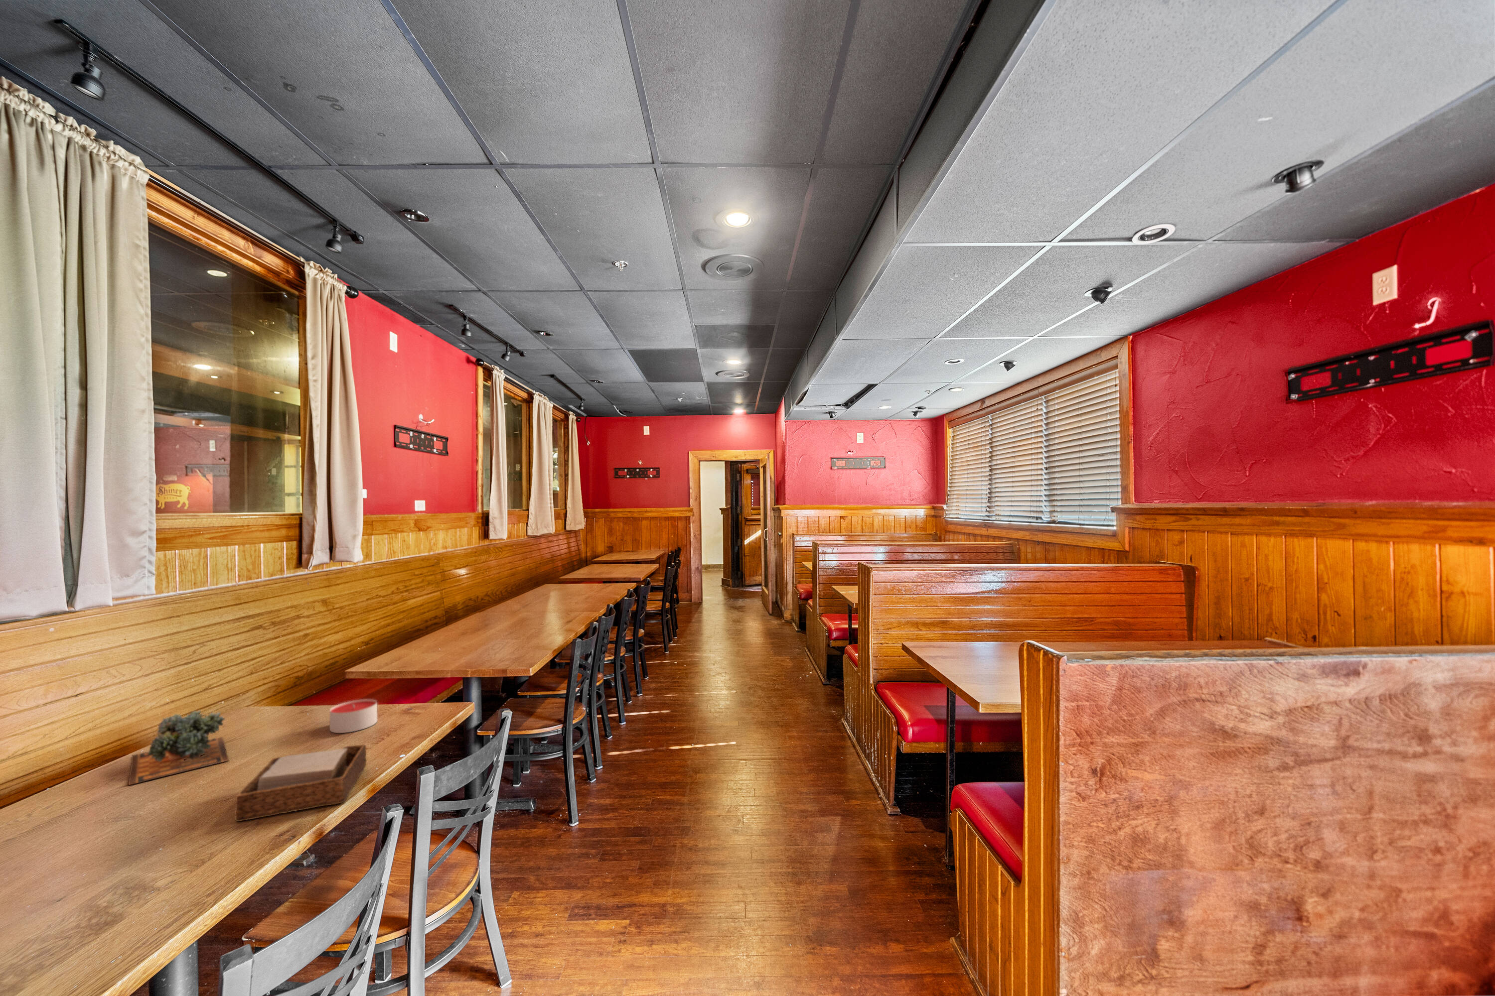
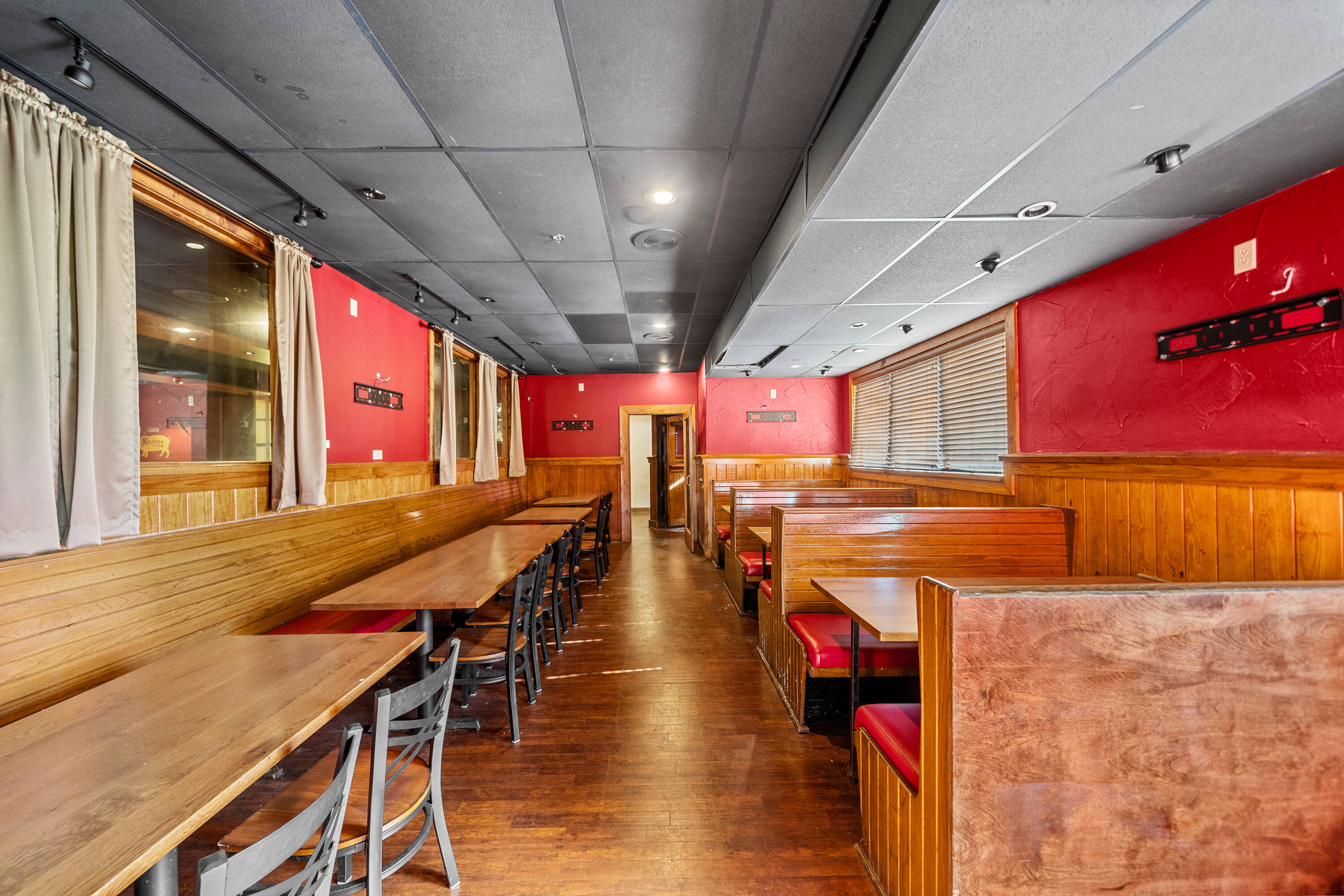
- candle (354, 715)
- napkin holder (307, 776)
- succulent plant (177, 737)
